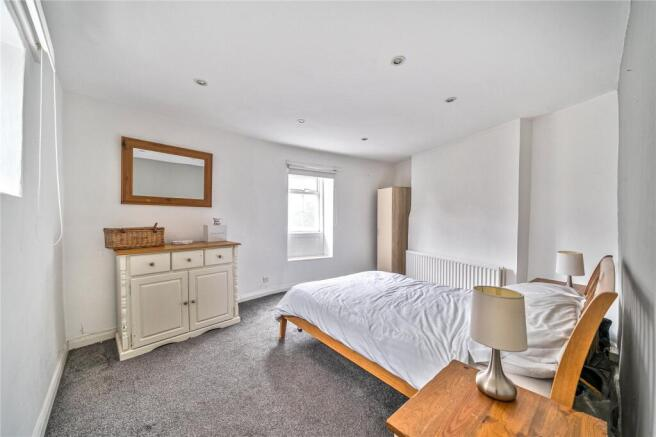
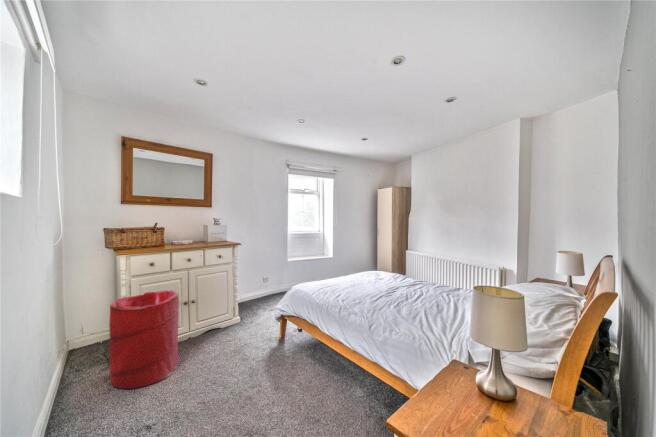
+ laundry hamper (146, 332)
